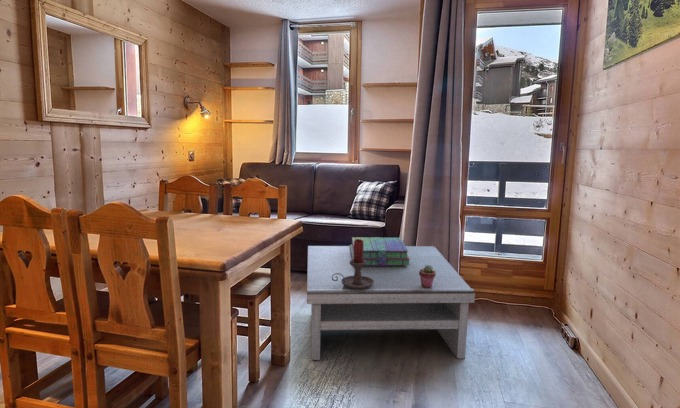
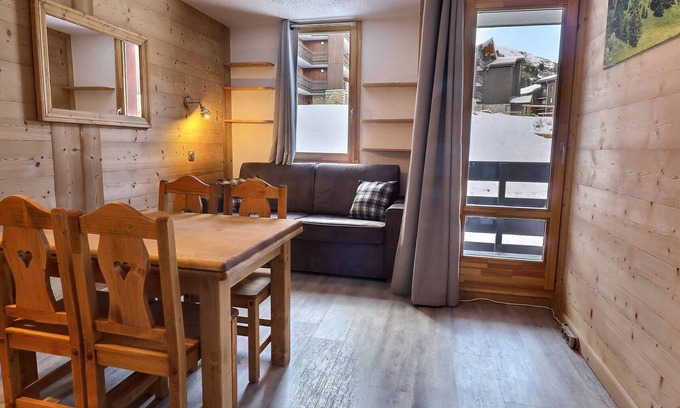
- coffee table (379, 296)
- stack of books (378, 251)
- candle holder (354, 255)
- potted succulent (427, 267)
